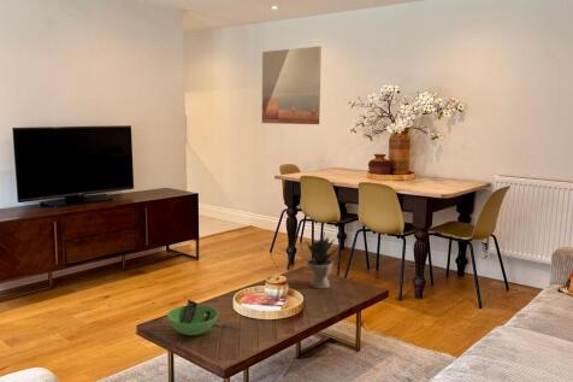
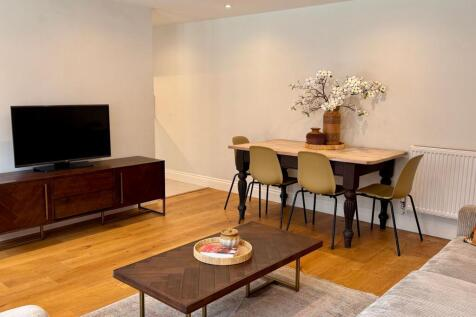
- potted plant (321, 259)
- bowl (193, 319)
- wall art (290, 87)
